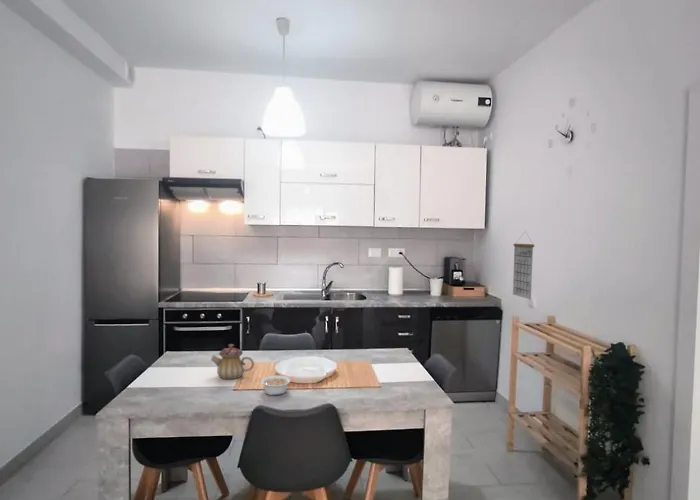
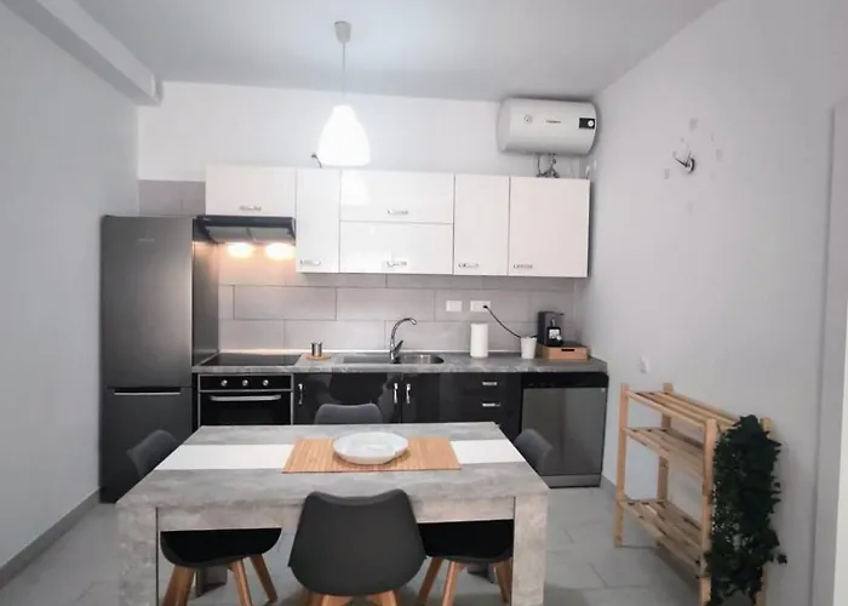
- teapot (232, 359)
- calendar (522, 264)
- legume (275, 385)
